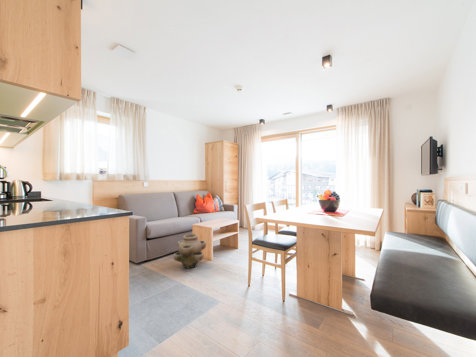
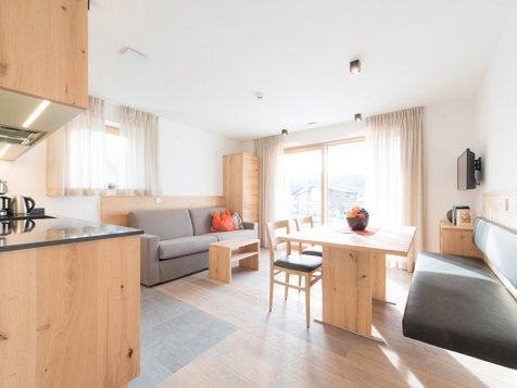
- planter (190, 250)
